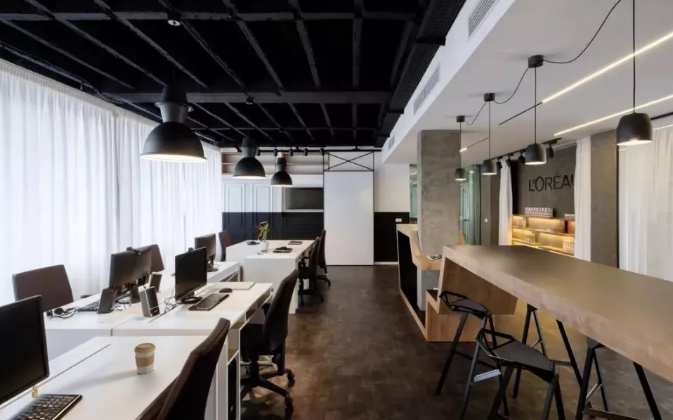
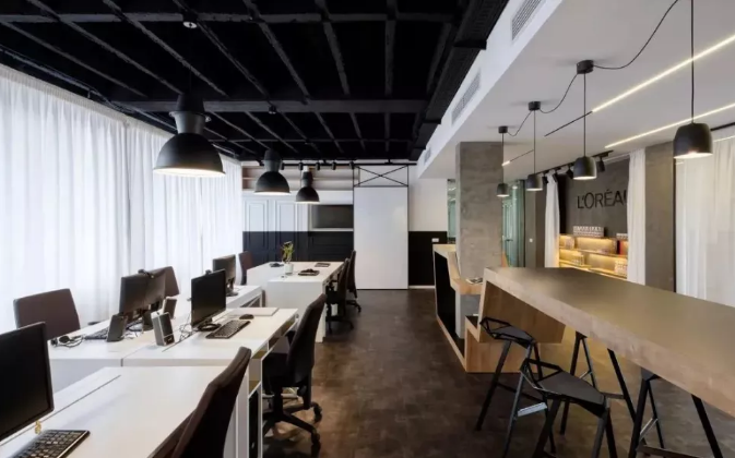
- coffee cup (145, 357)
